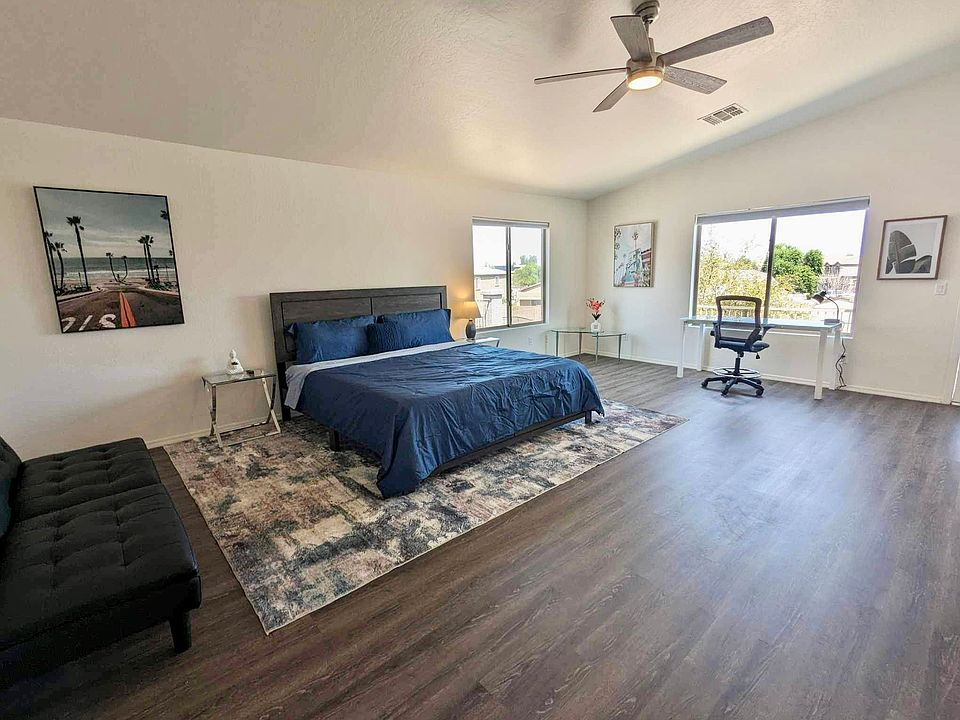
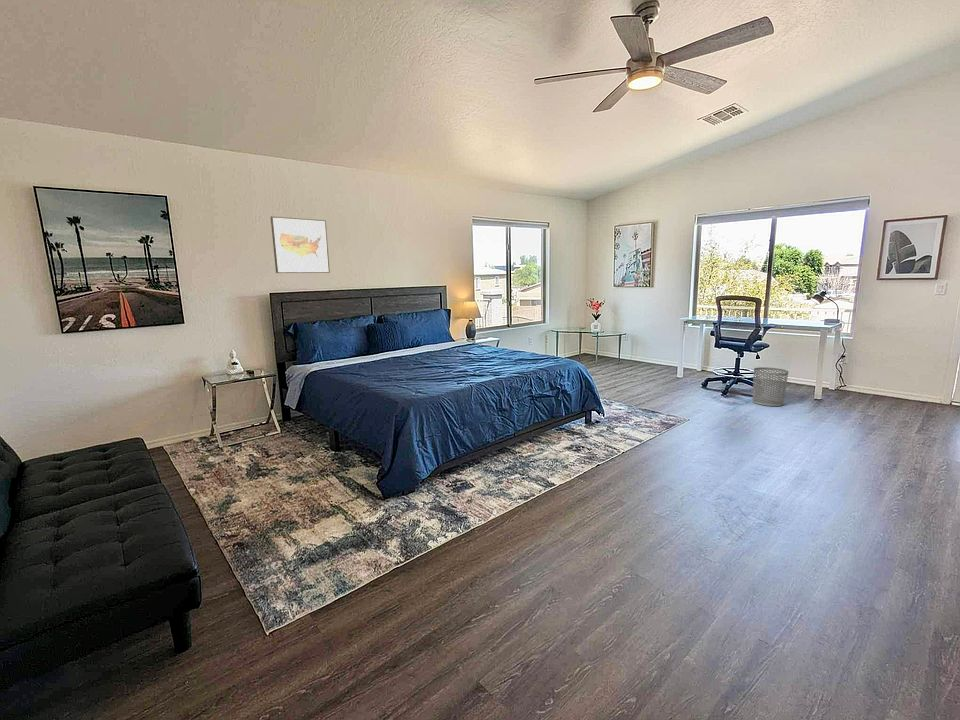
+ waste bin (769, 386)
+ wall art (301, 245)
